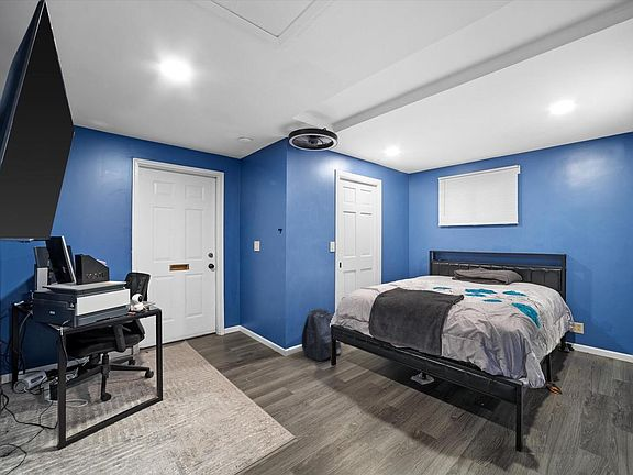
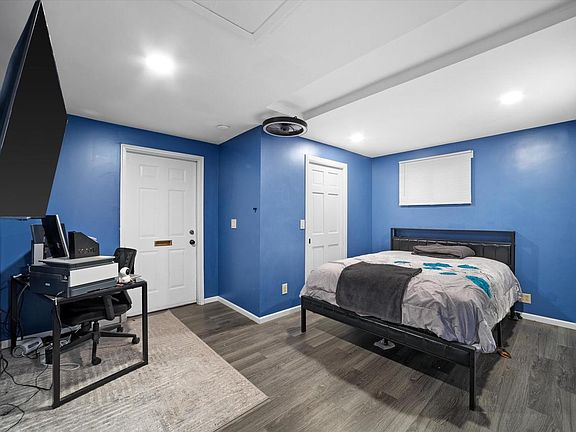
- backpack (321, 331)
